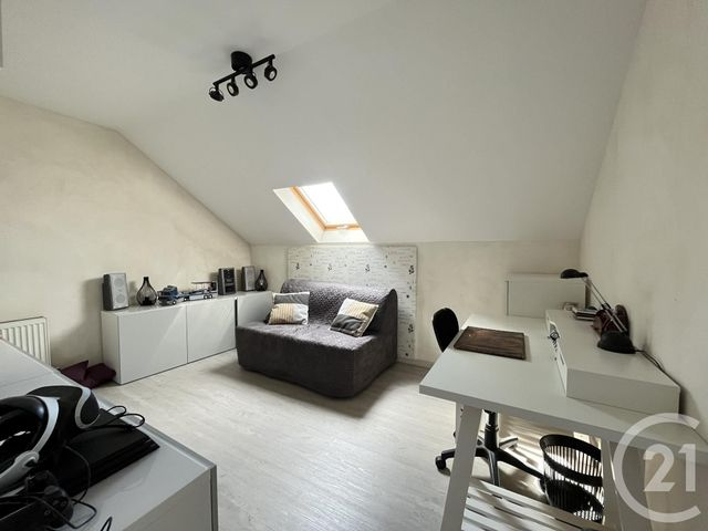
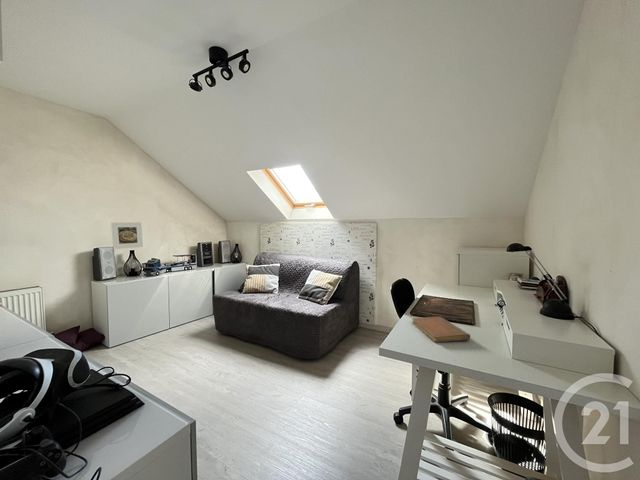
+ notebook (438, 328)
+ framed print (127, 235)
